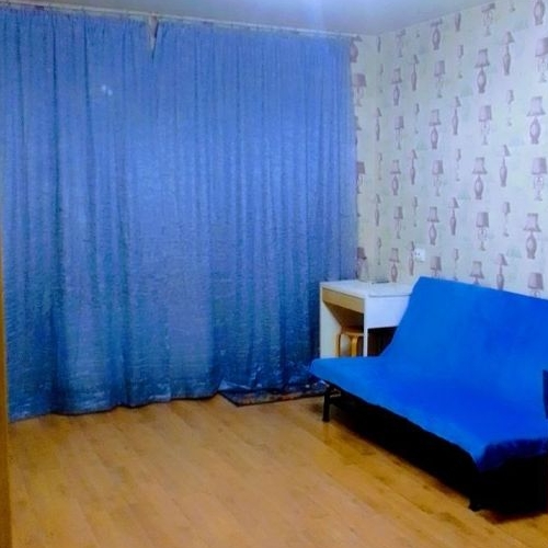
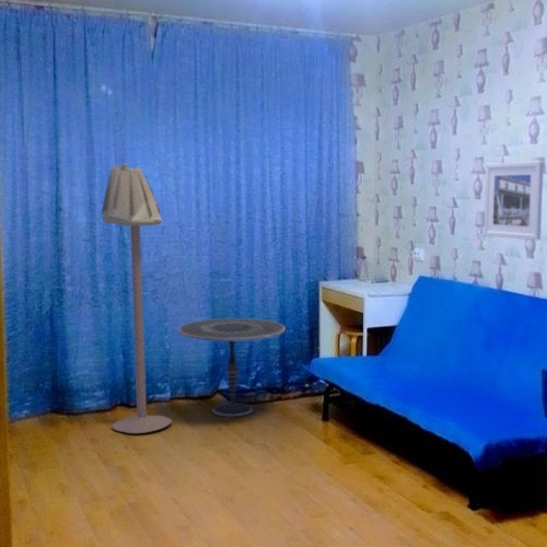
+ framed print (512, 200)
+ side table (232, 369)
+ floor lamp (135, 294)
